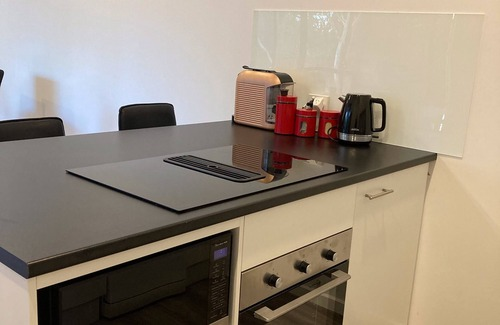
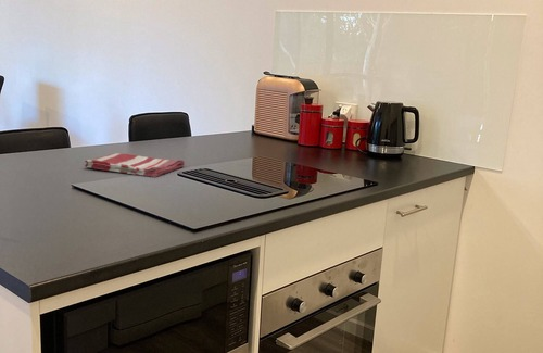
+ dish towel (135, 162)
